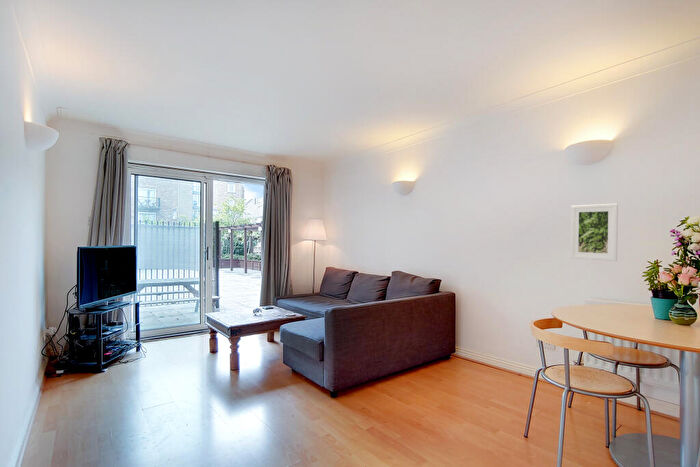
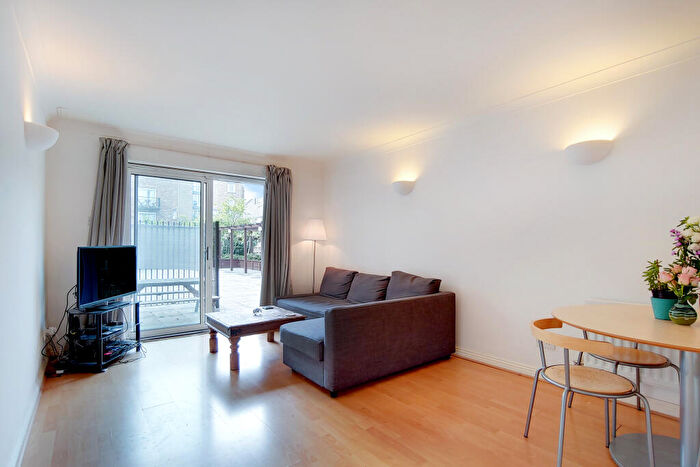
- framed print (593, 232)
